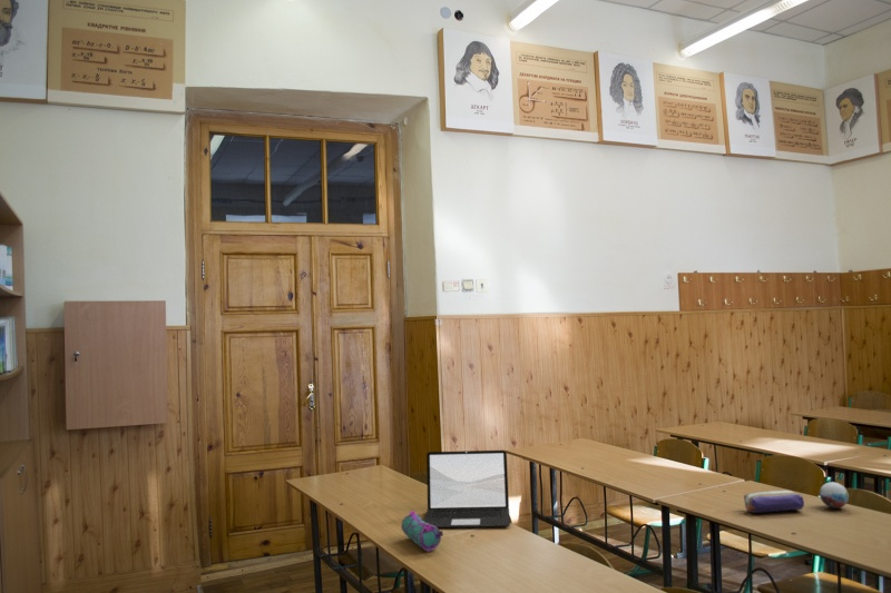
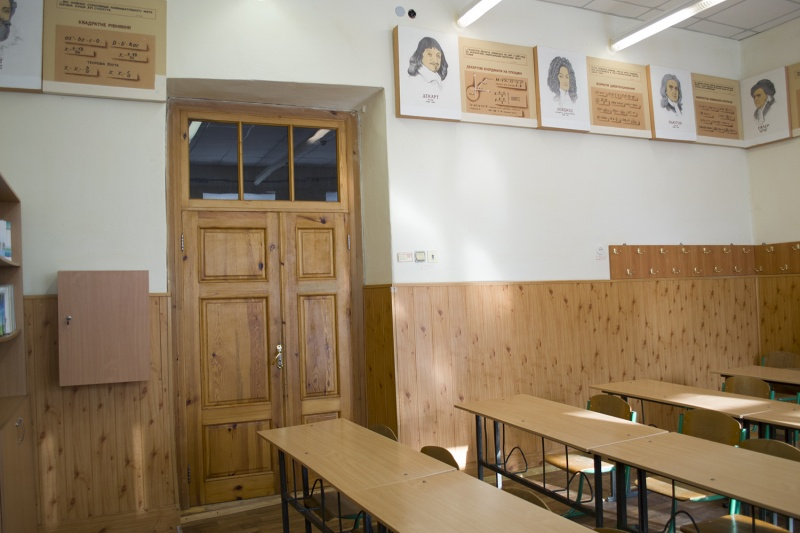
- pencil case (421, 531)
- pencil case (773, 501)
- laptop (466, 487)
- decorative orb (833, 495)
